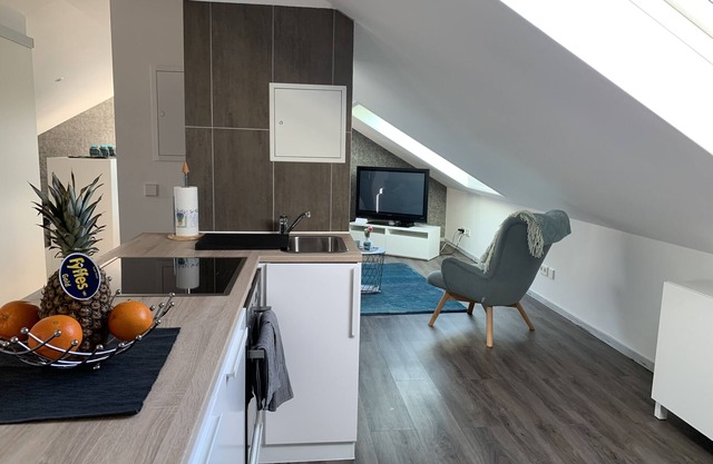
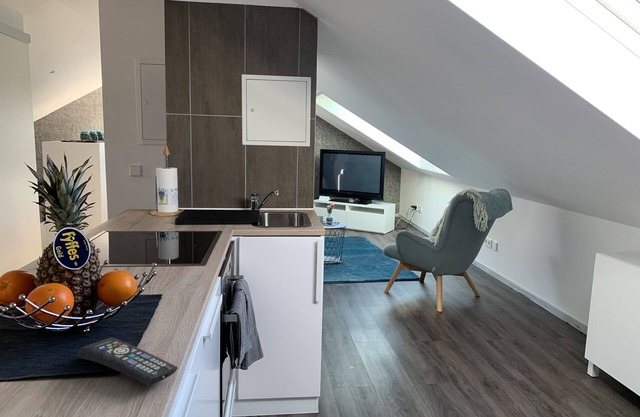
+ remote control (125, 359)
